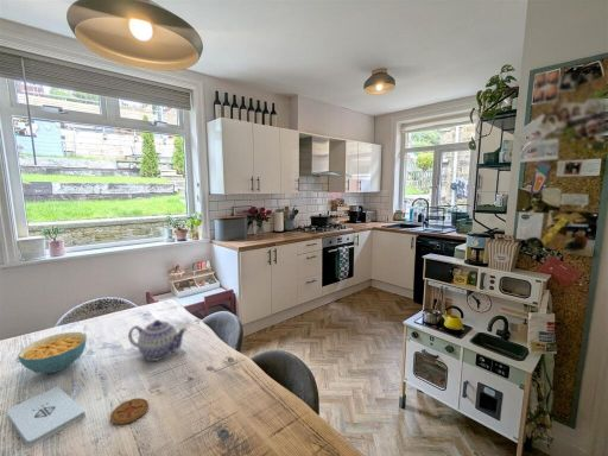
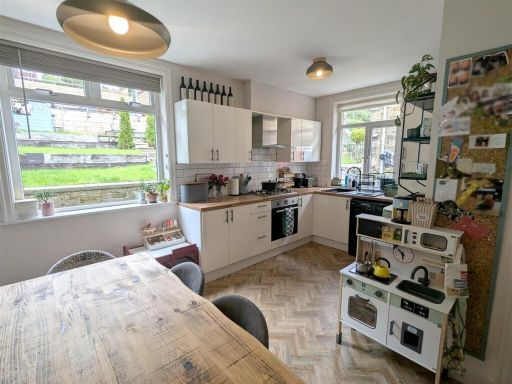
- cereal bowl (56, 356)
- coaster (129, 410)
- teapot (158, 336)
- notepad (45, 413)
